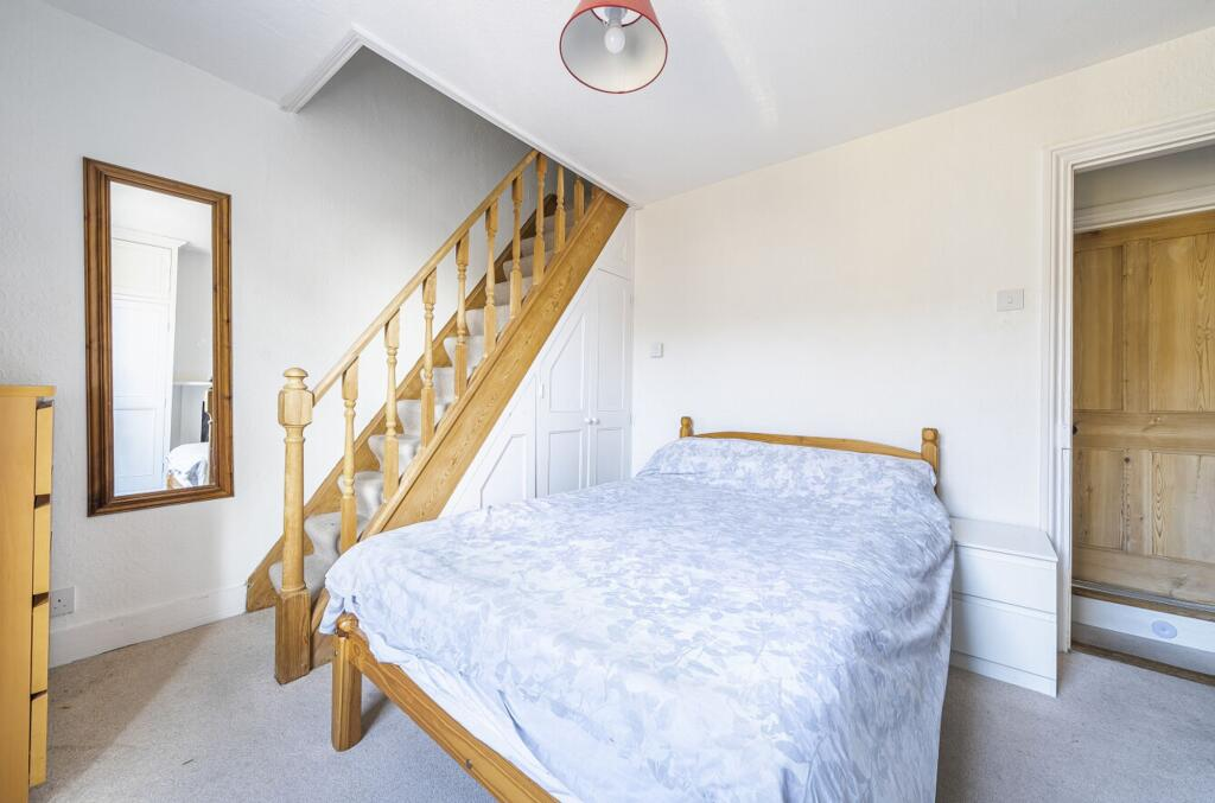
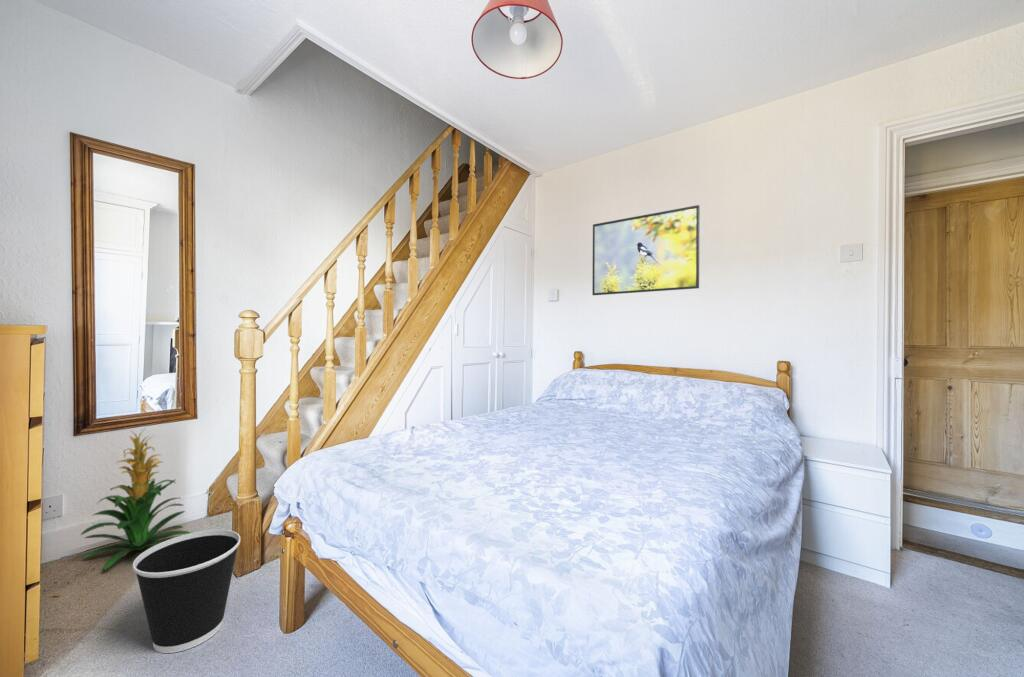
+ wastebasket (189, 590)
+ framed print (641, 253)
+ indoor plant (139, 489)
